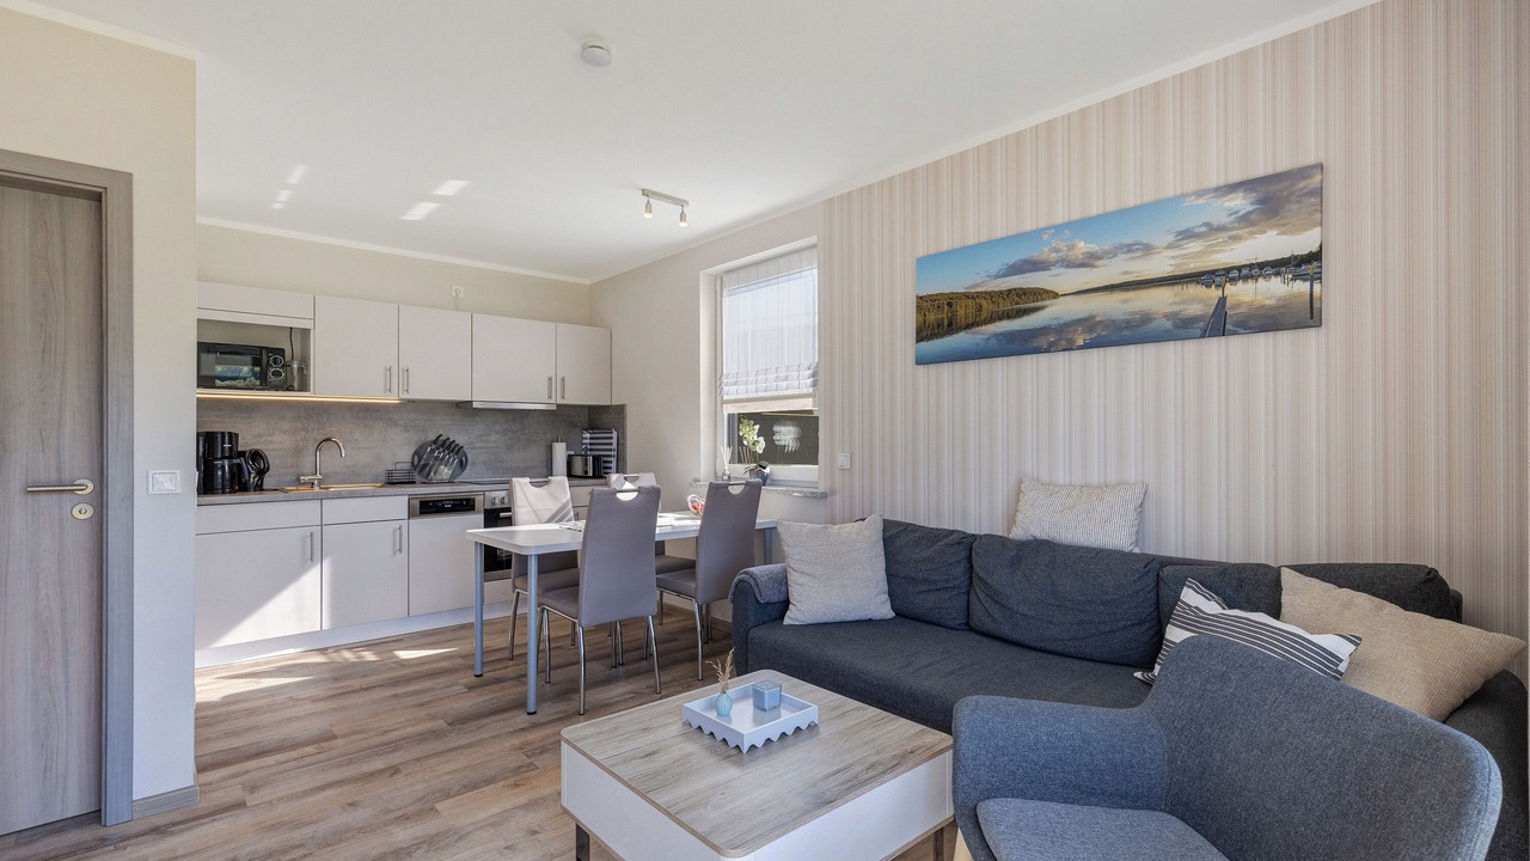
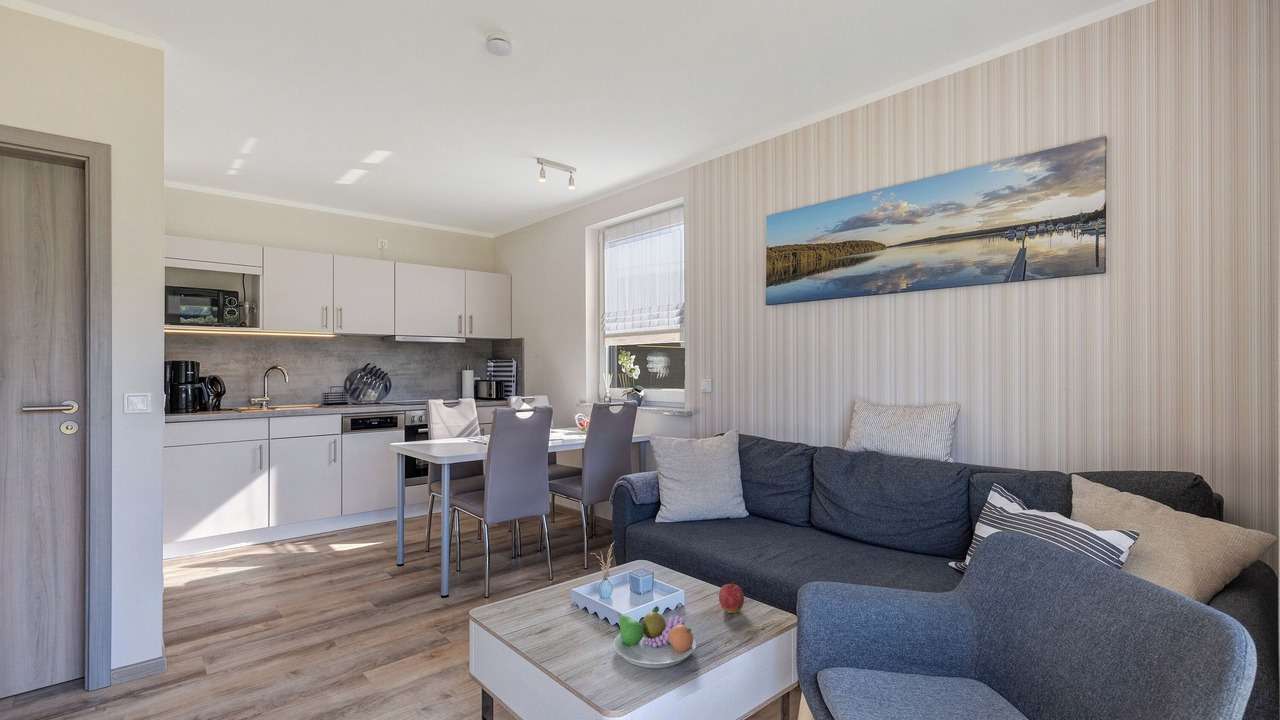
+ fruit bowl (652, 633)
+ apple (731, 595)
